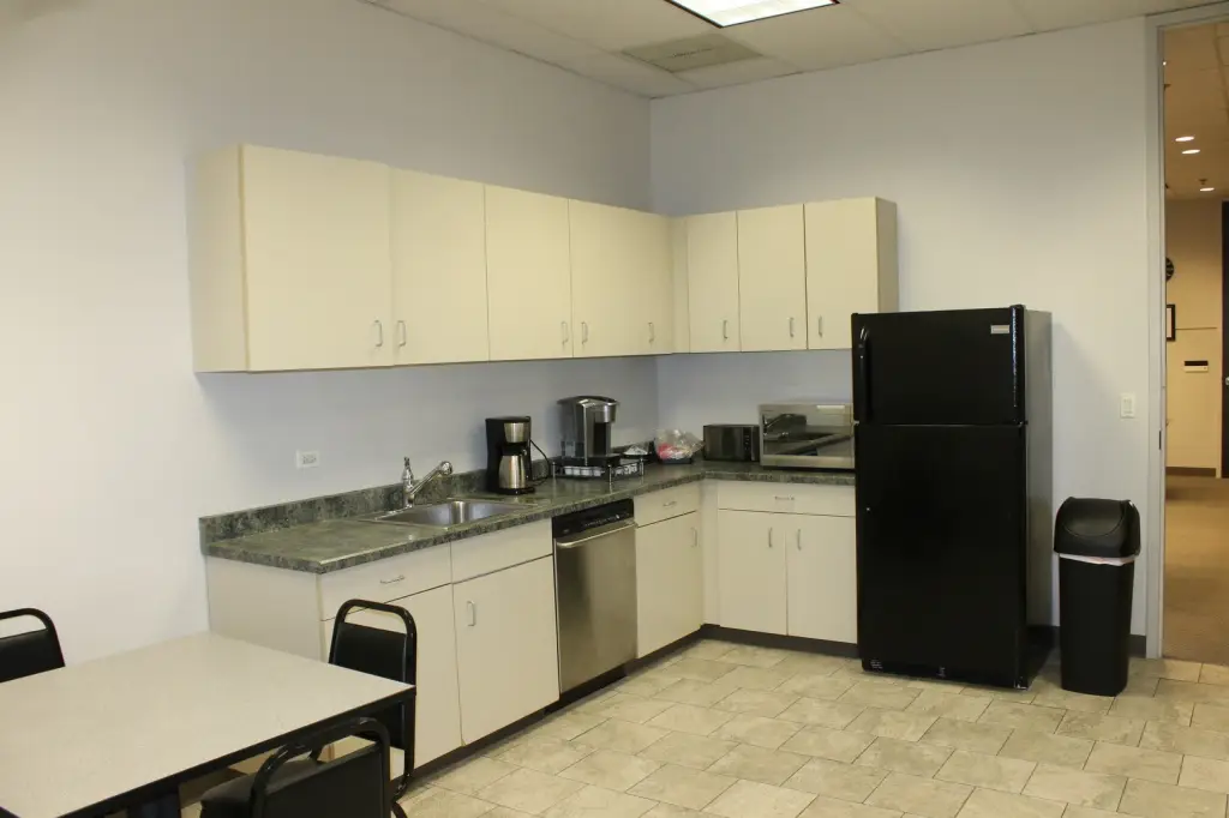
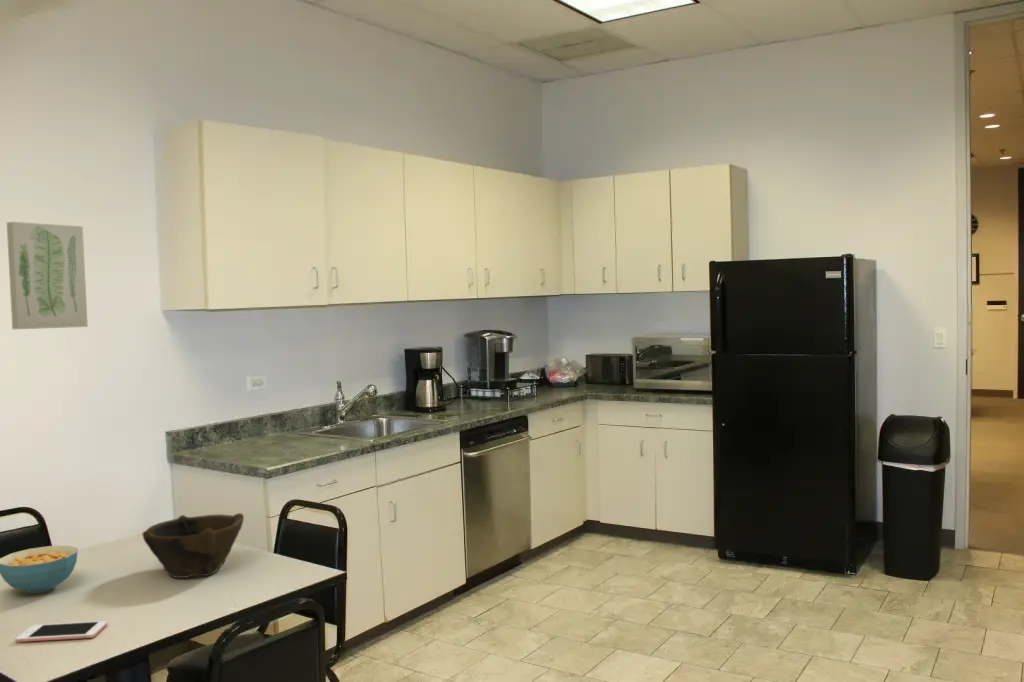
+ cereal bowl (39, 572)
+ bowl (195, 545)
+ wall art (48, 276)
+ cell phone (62, 631)
